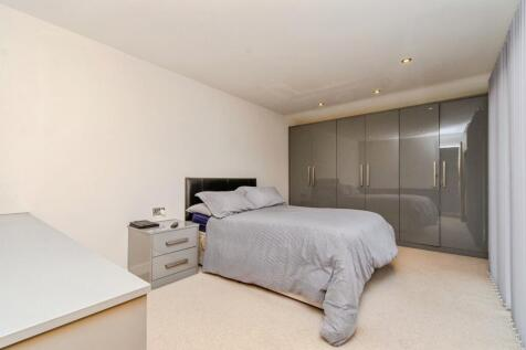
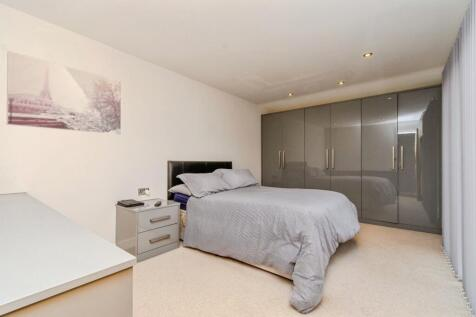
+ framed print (72, 99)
